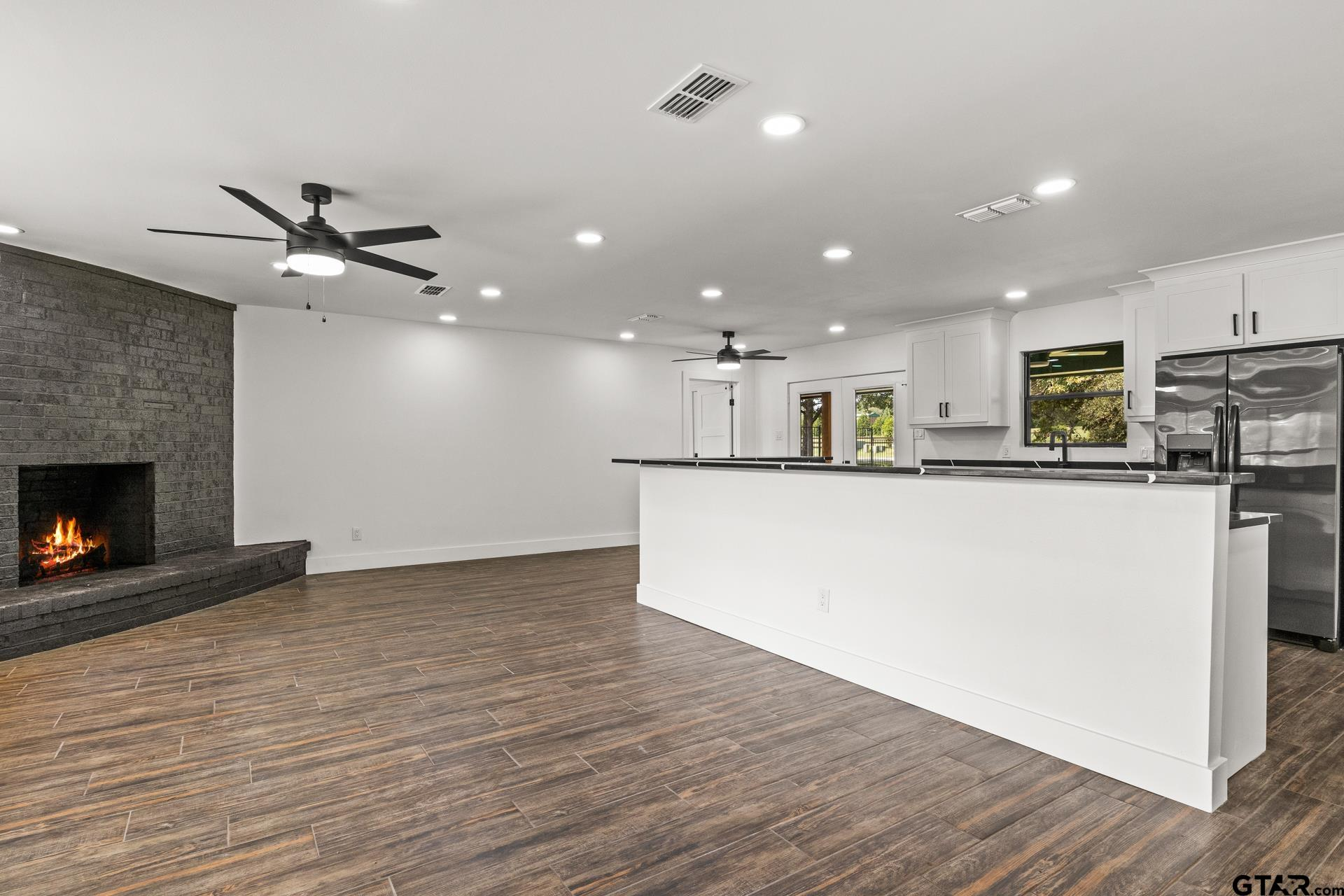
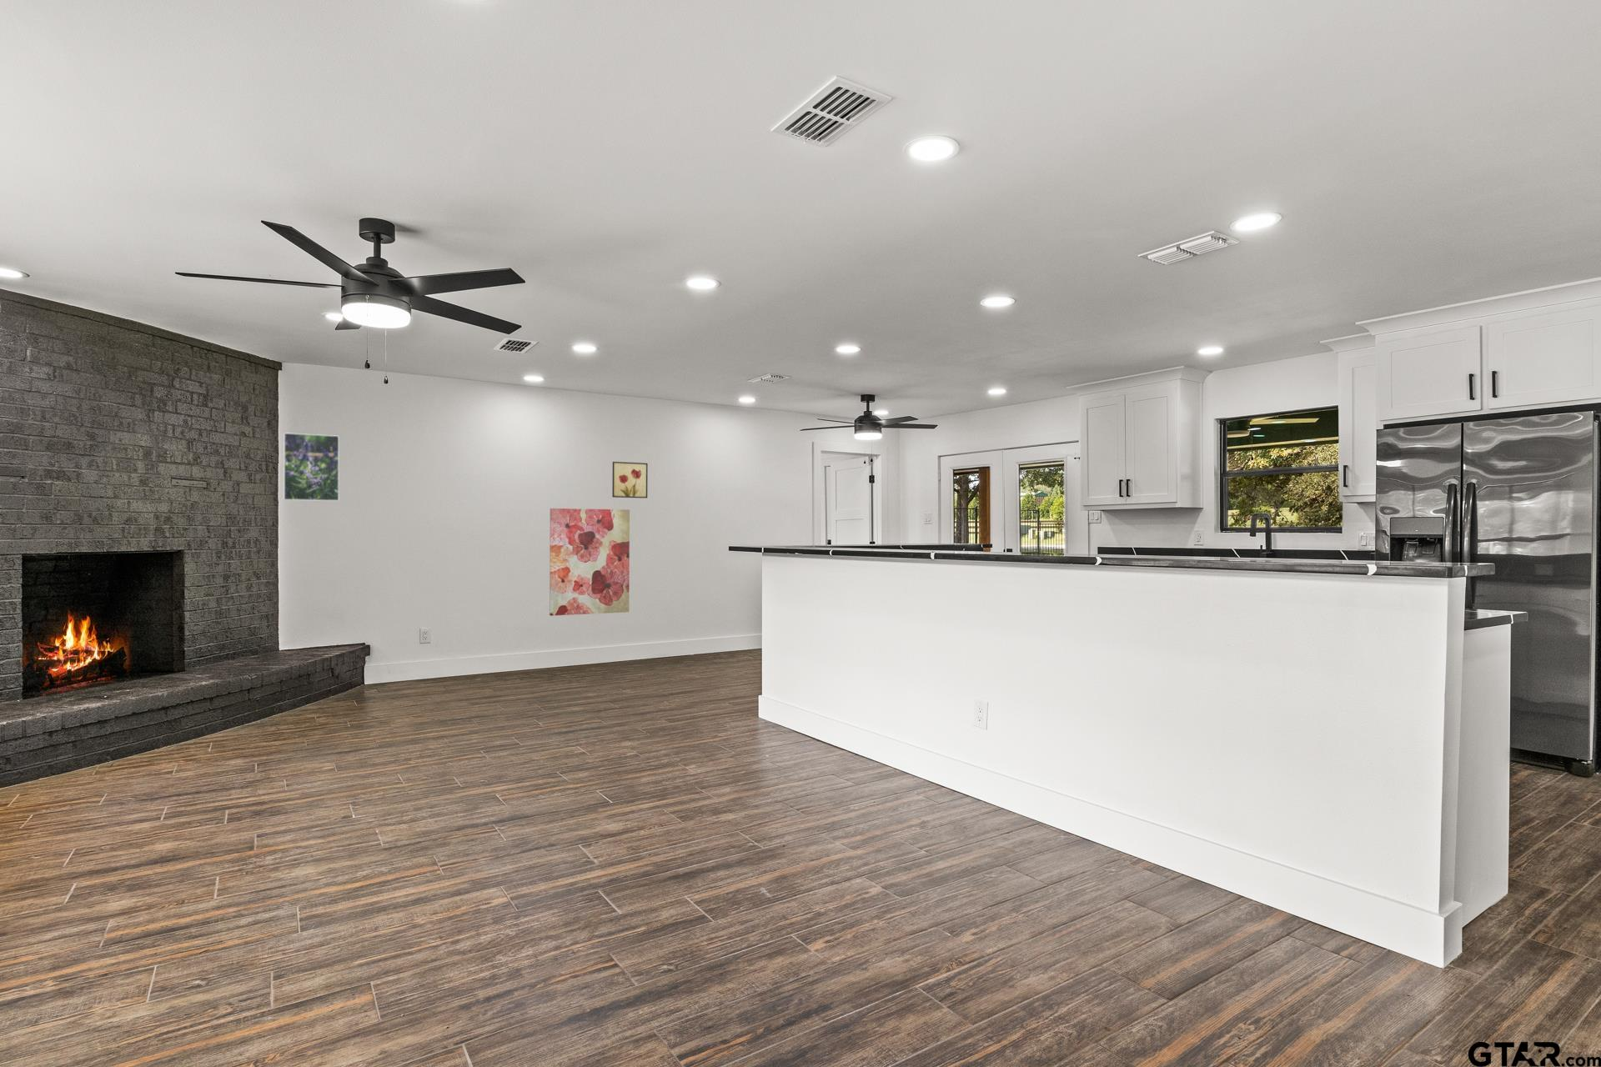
+ wall art (629, 479)
+ wall art (591, 561)
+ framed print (312, 467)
